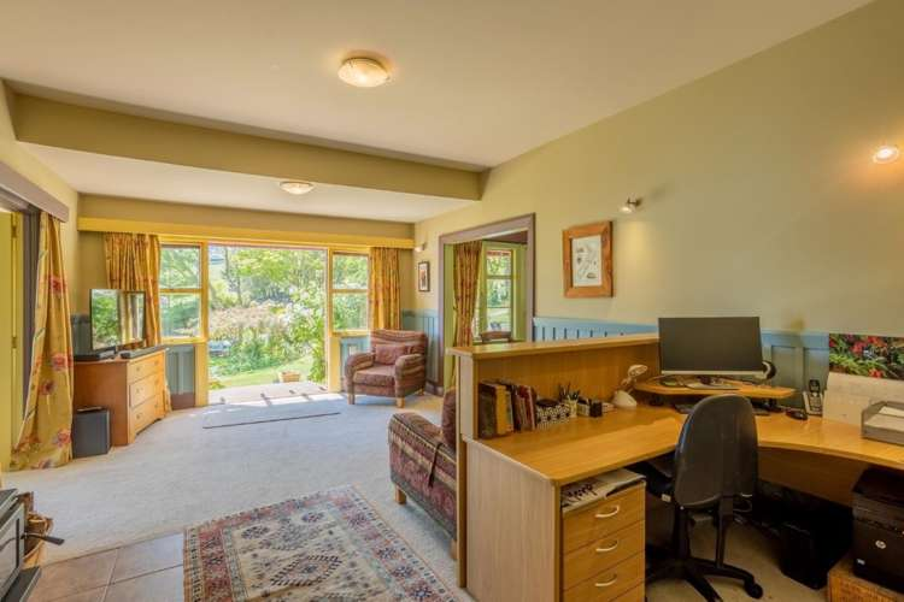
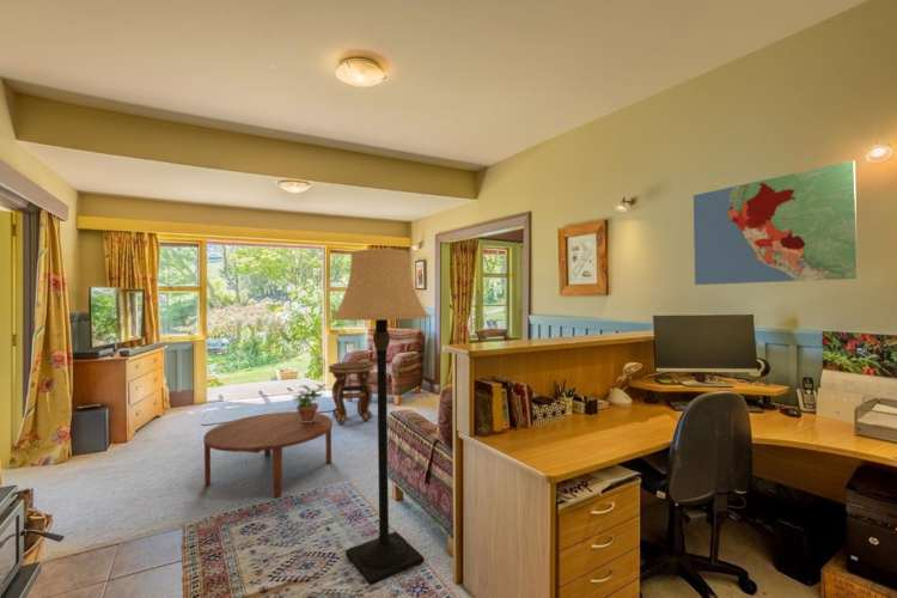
+ potted plant (309, 401)
+ lamp (382, 404)
+ side table (352, 390)
+ map (763, 231)
+ coffee table (271, 448)
